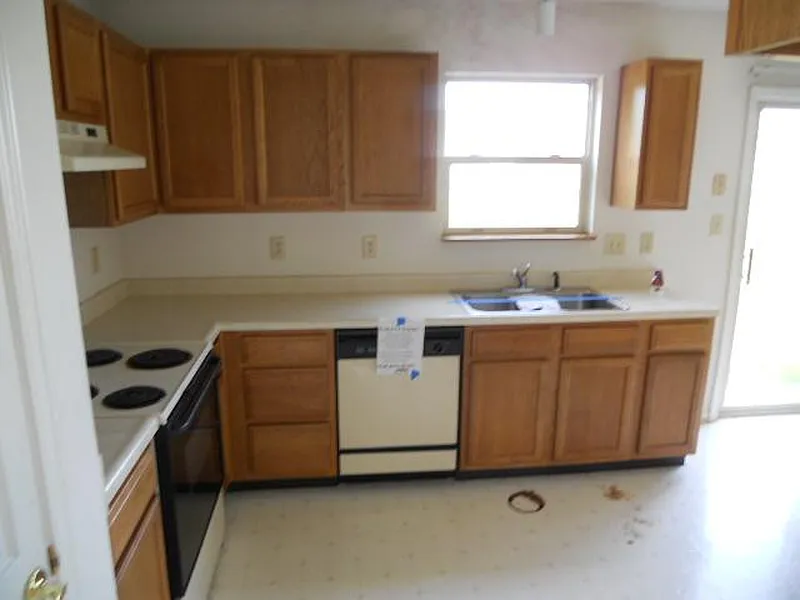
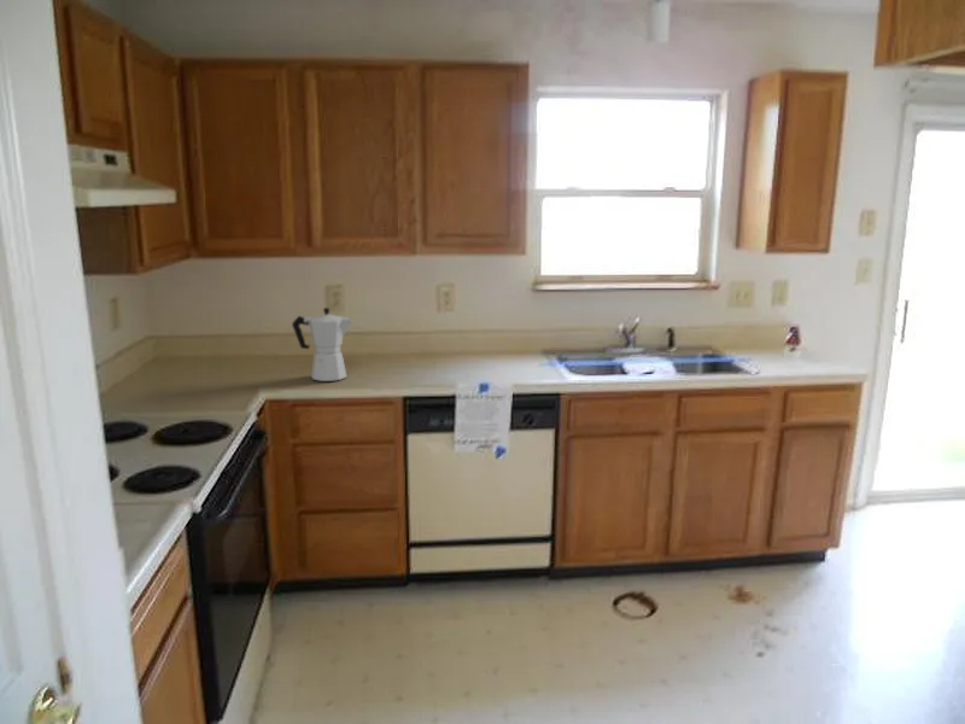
+ moka pot (323, 343)
